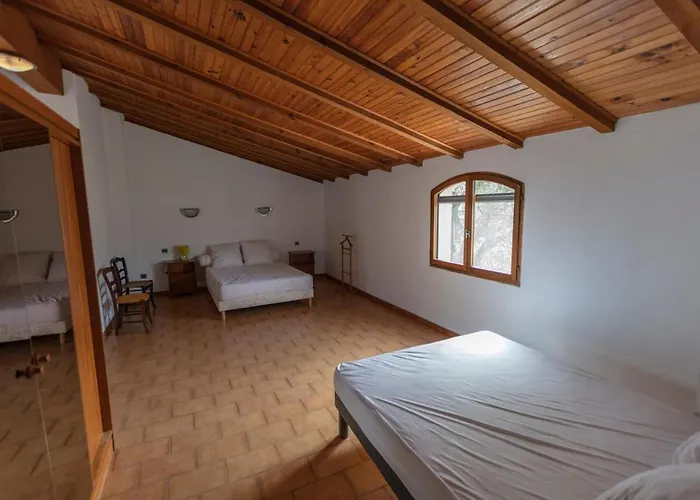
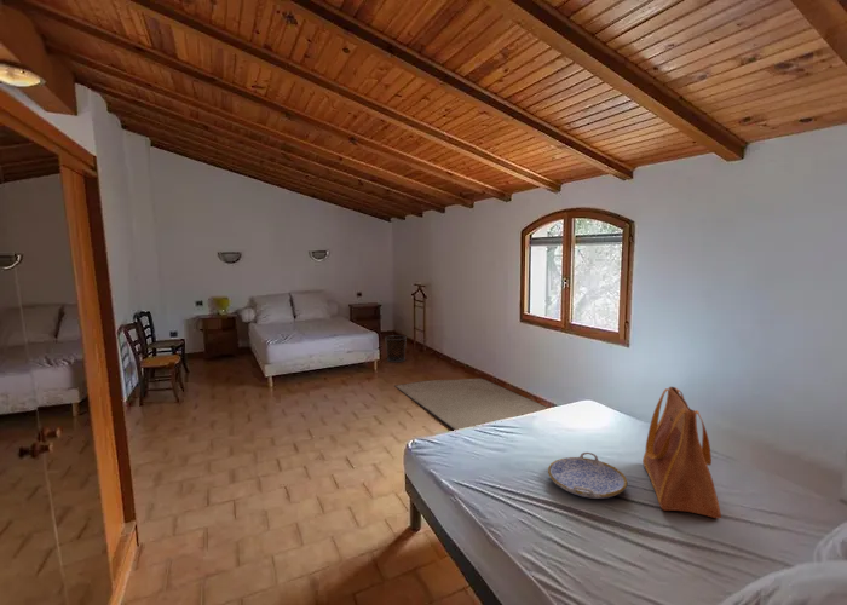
+ rug (472, 399)
+ tote bag (679, 443)
+ serving tray (586, 476)
+ waste bin (396, 348)
